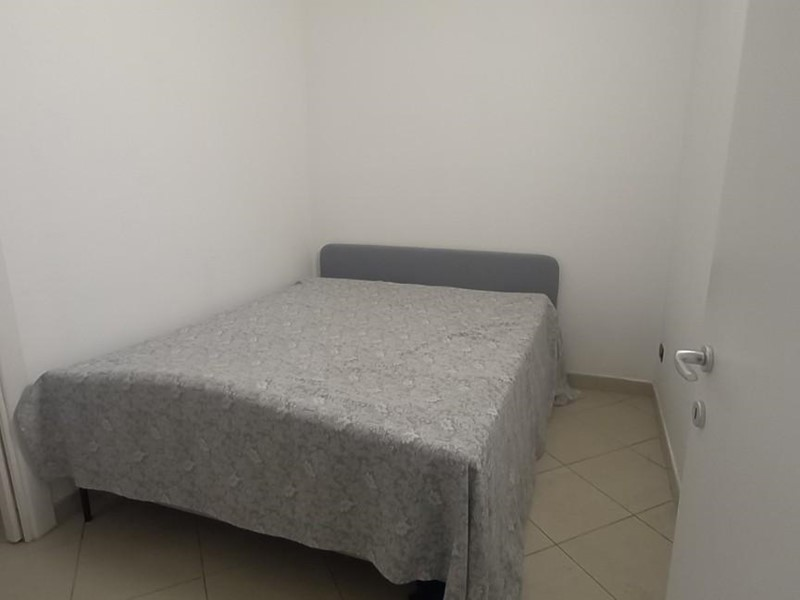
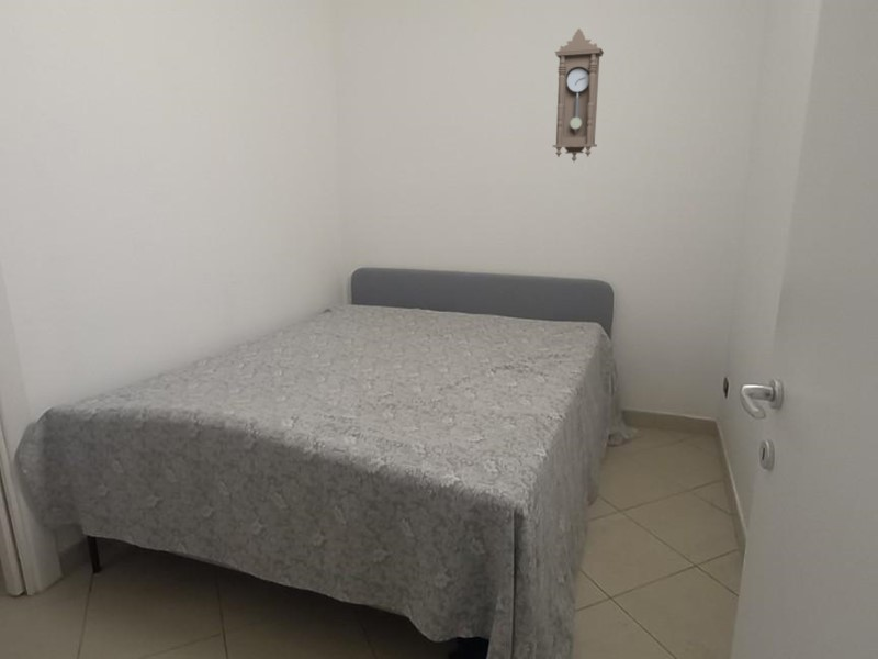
+ pendulum clock (576, 98)
